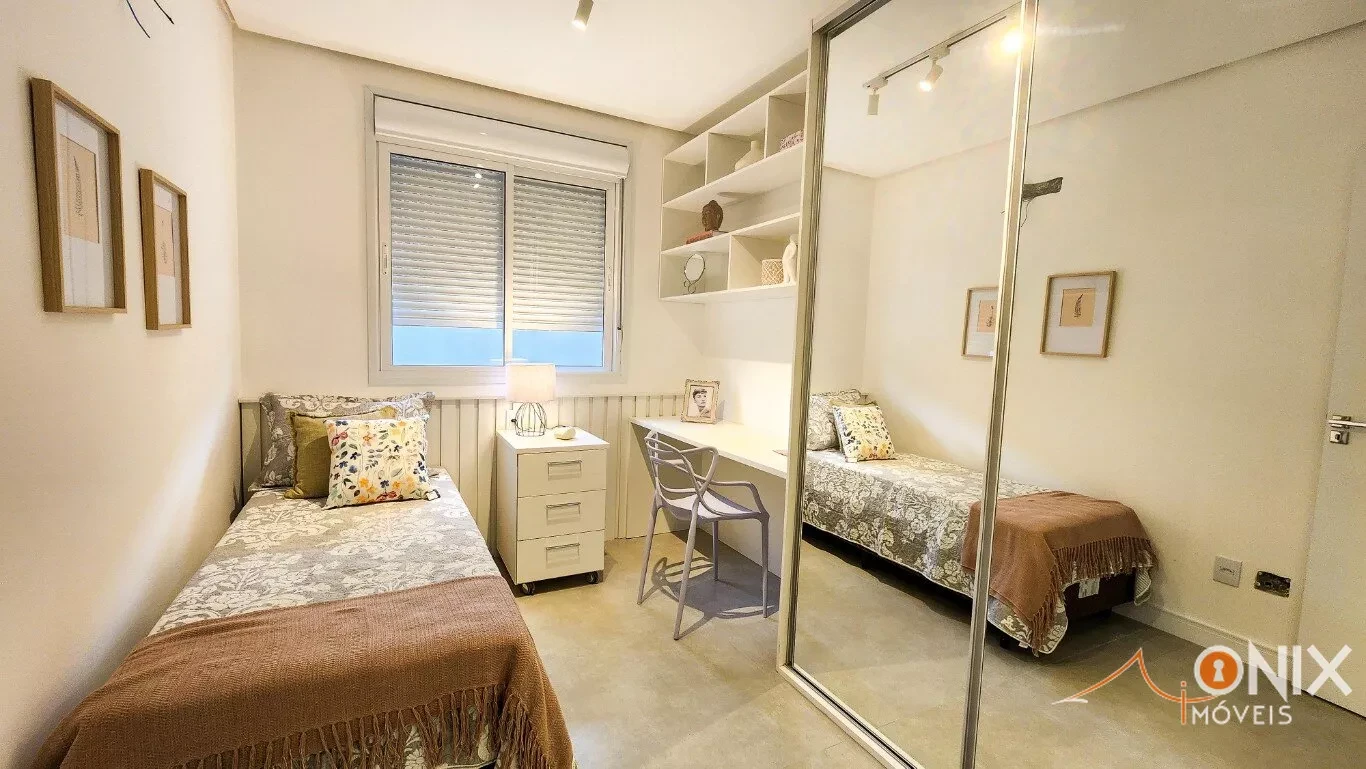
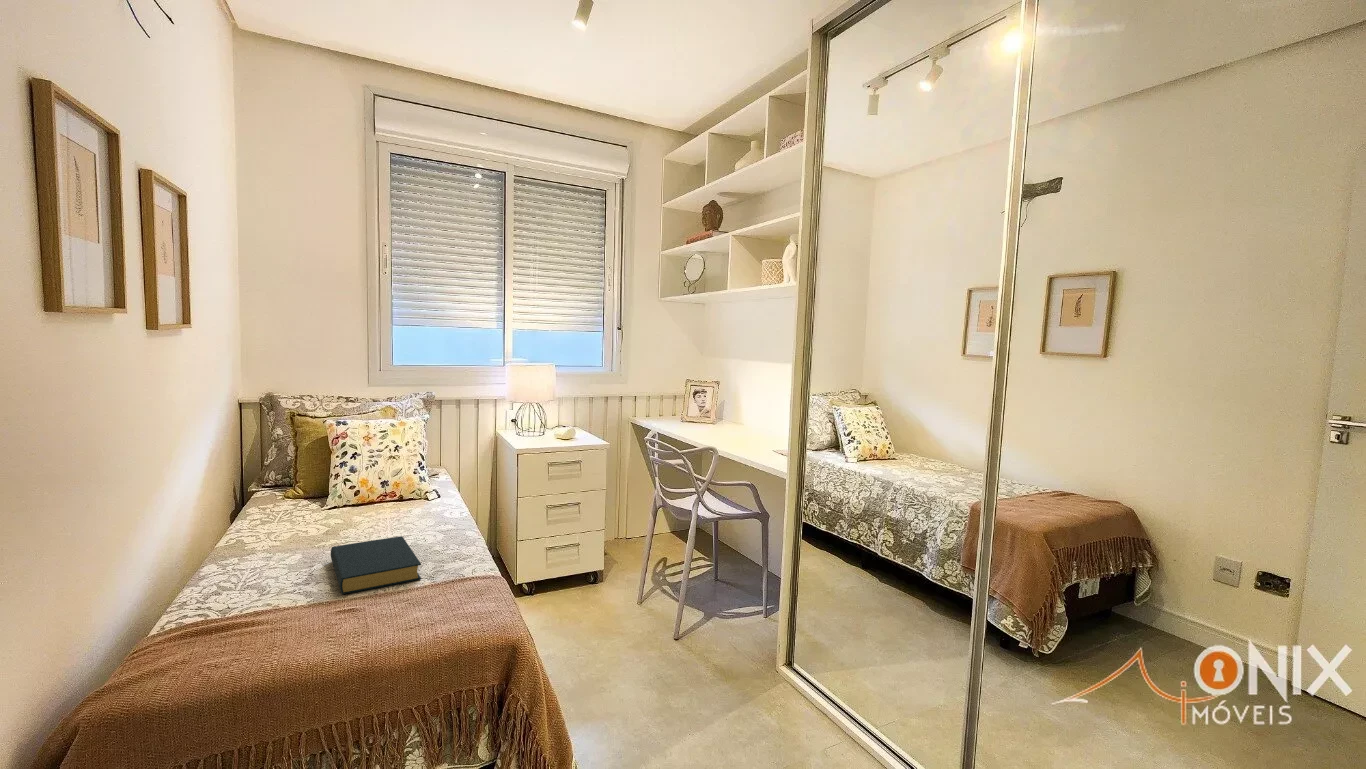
+ hardback book (374, 562)
